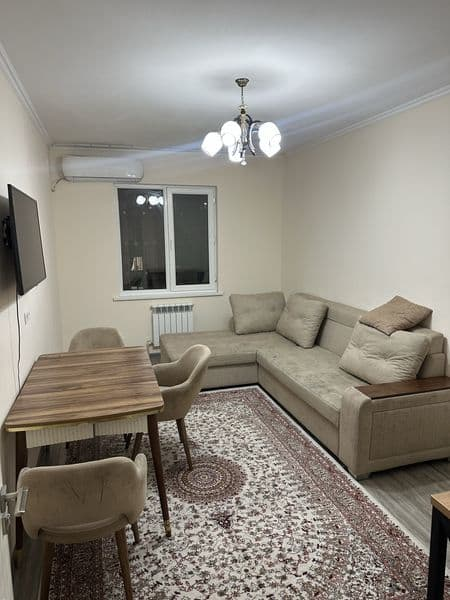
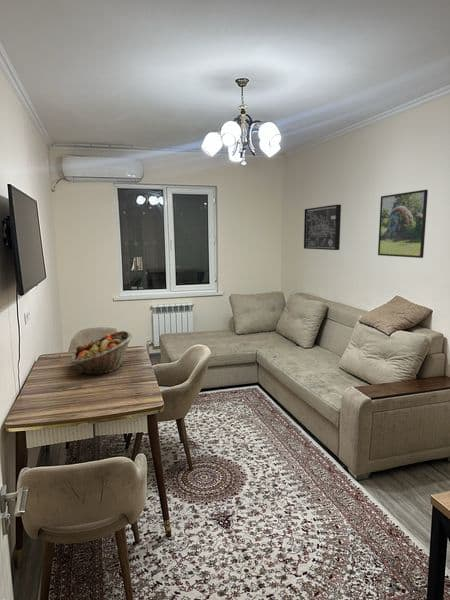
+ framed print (400, 225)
+ wall art (320, 228)
+ fruit basket (102, 351)
